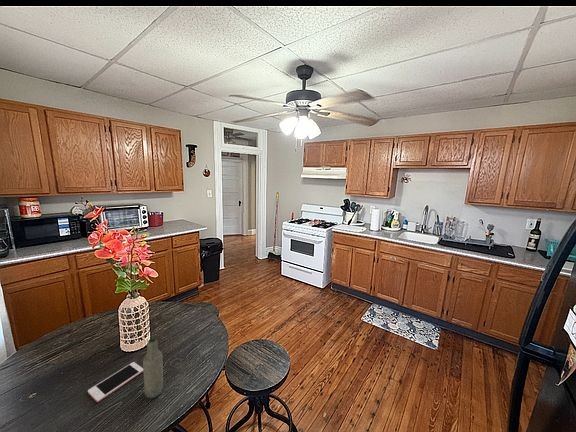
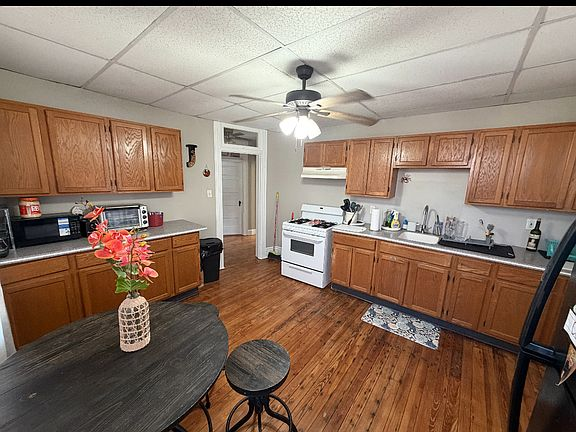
- cell phone (117, 380)
- bottle (152, 366)
